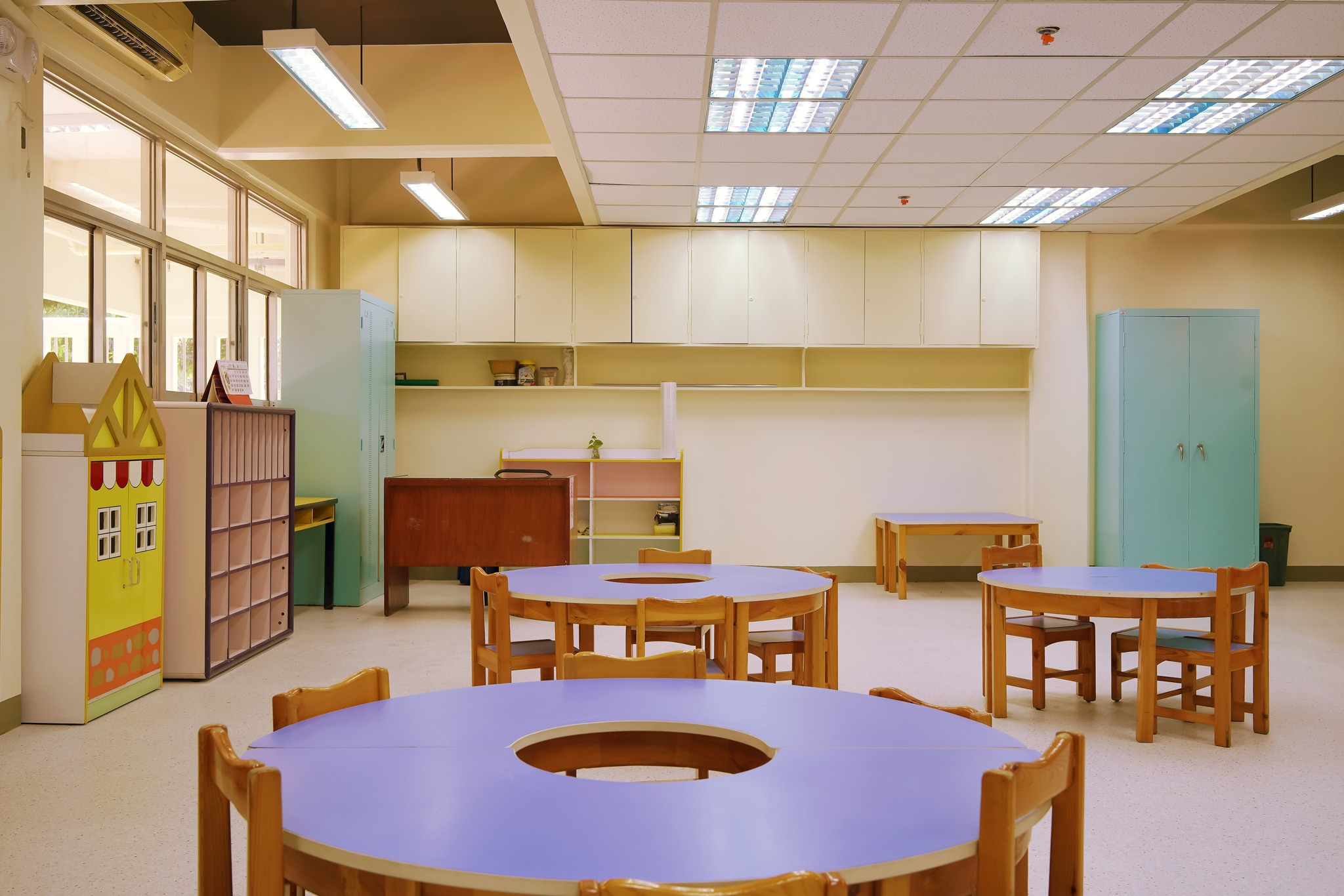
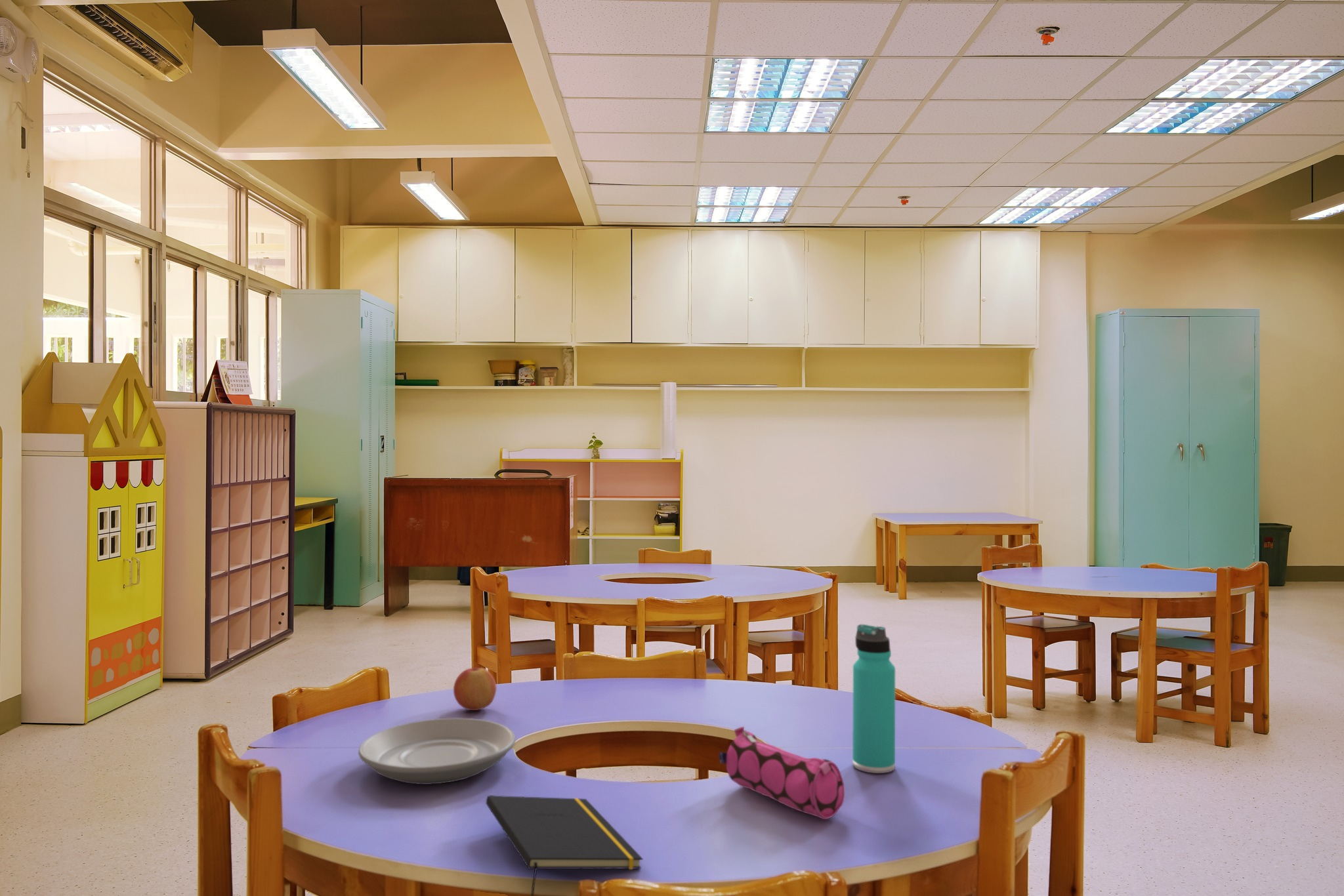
+ plate (438, 752)
+ pencil case (782, 771)
+ apple (474, 687)
+ thermos bottle (873, 696)
+ notepad (560, 830)
